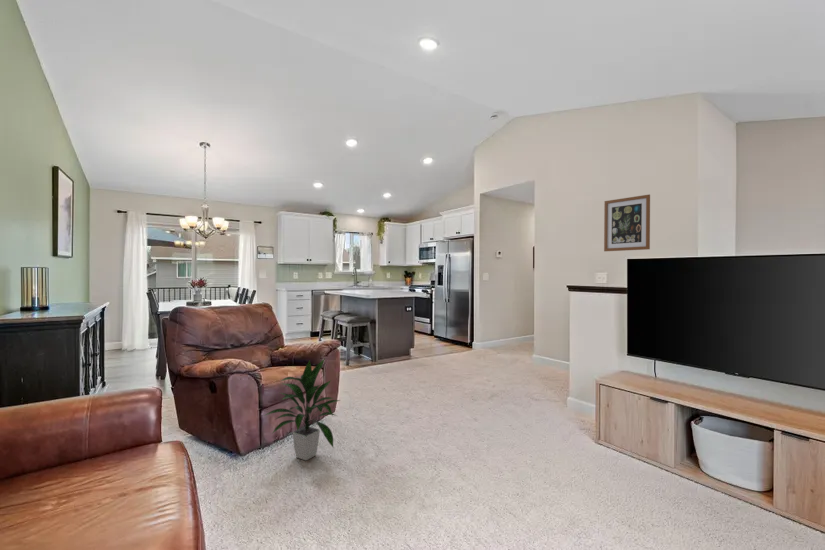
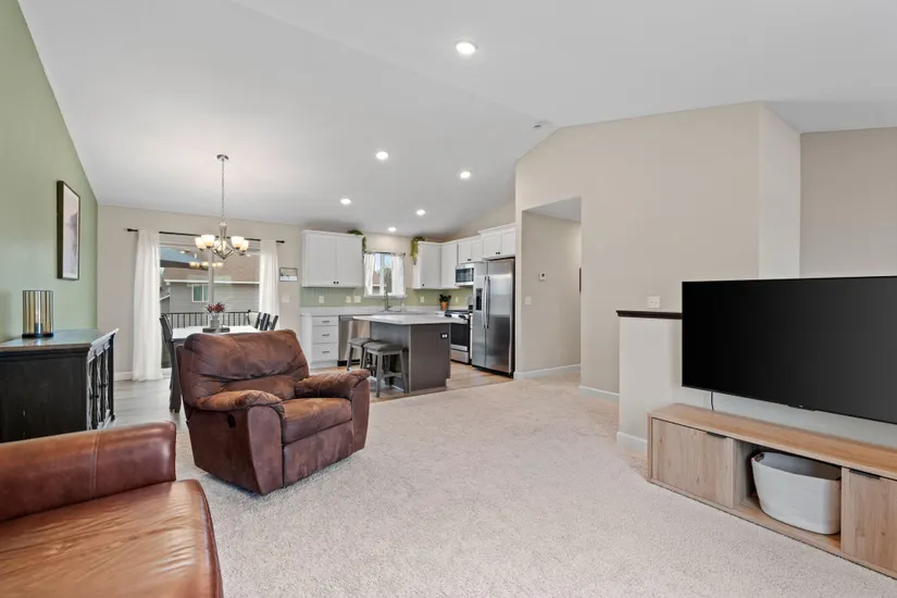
- indoor plant (307, 409)
- wall art (626, 224)
